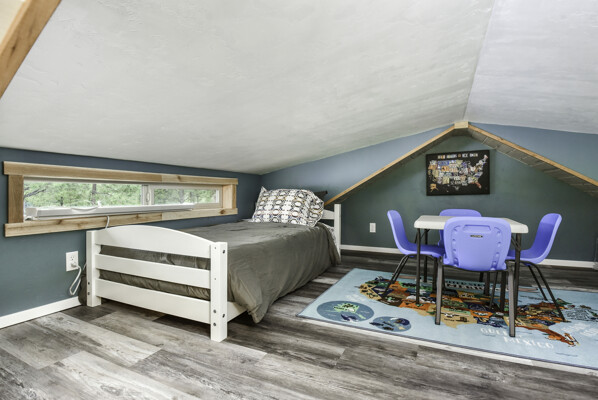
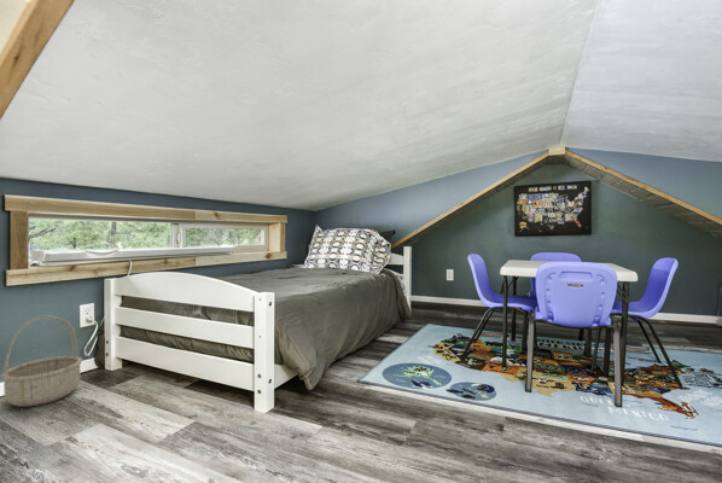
+ basket (43, 359)
